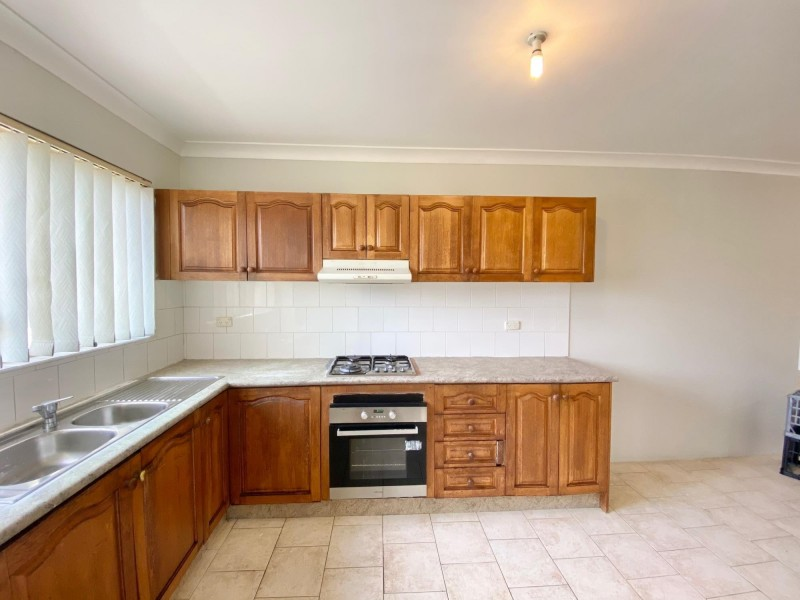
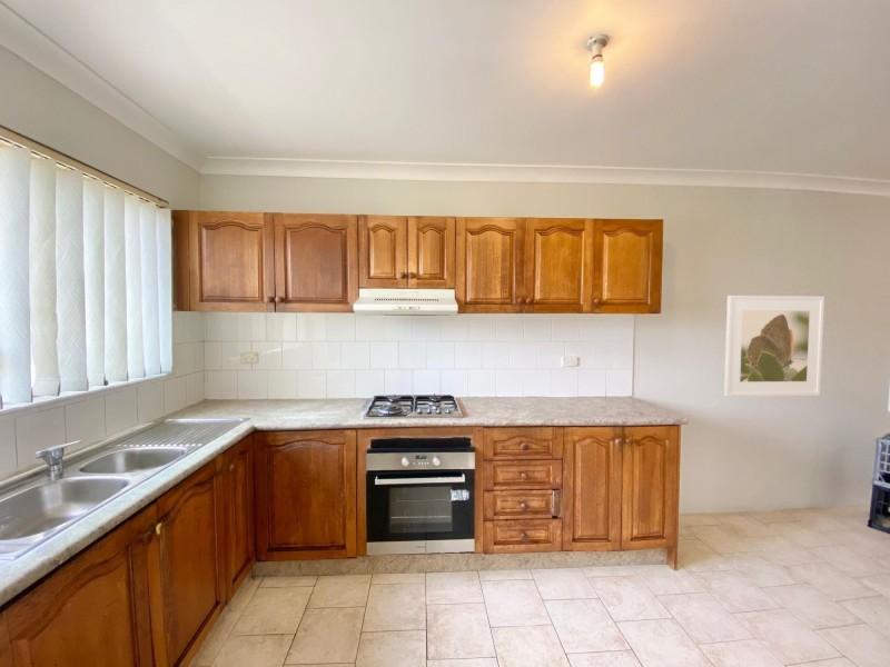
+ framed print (773, 346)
